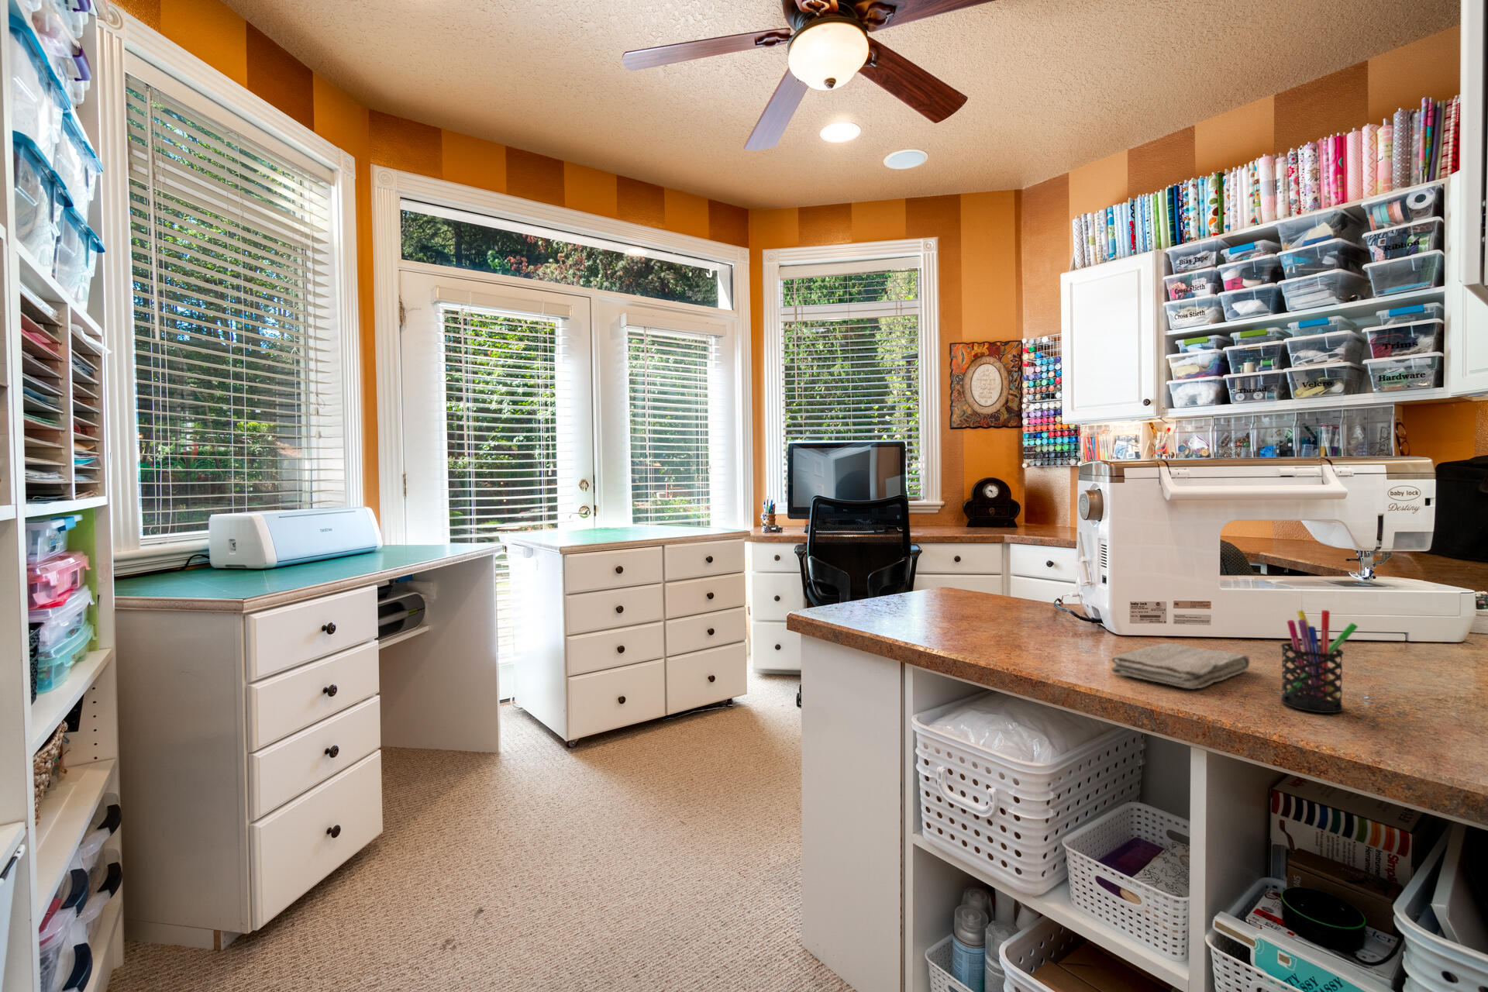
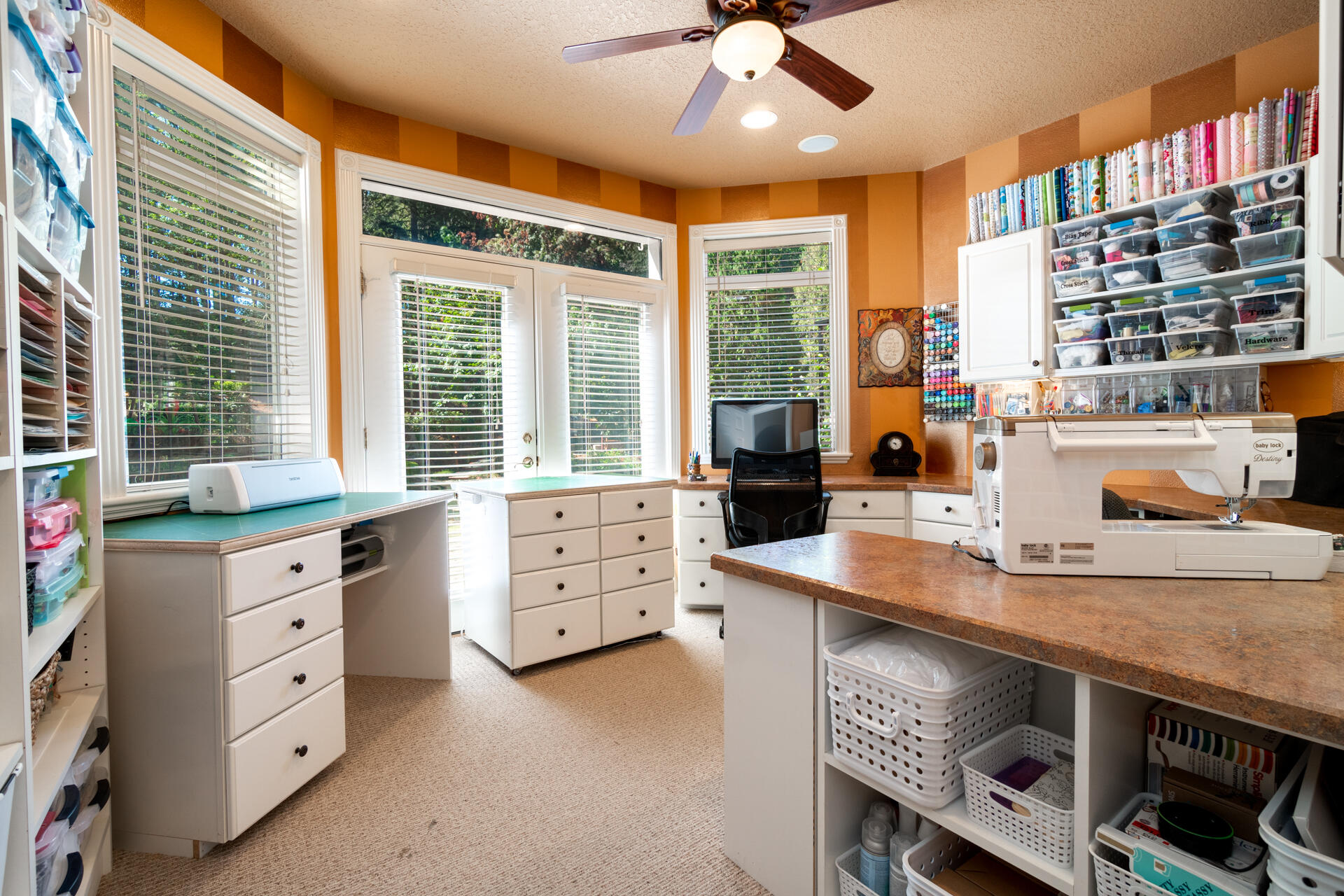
- pen holder (1319, 657)
- washcloth (1179, 662)
